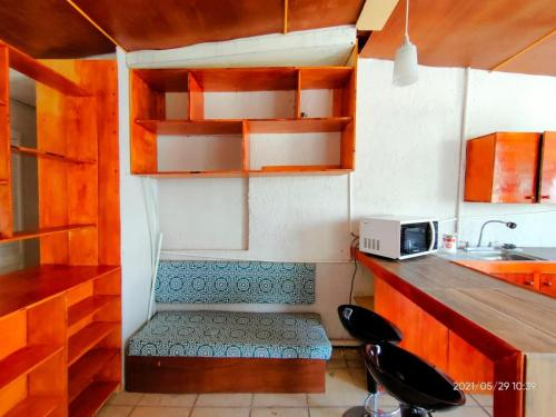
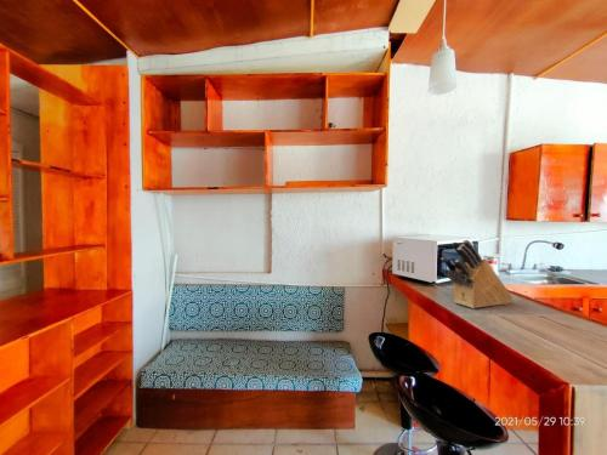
+ knife block (476, 272)
